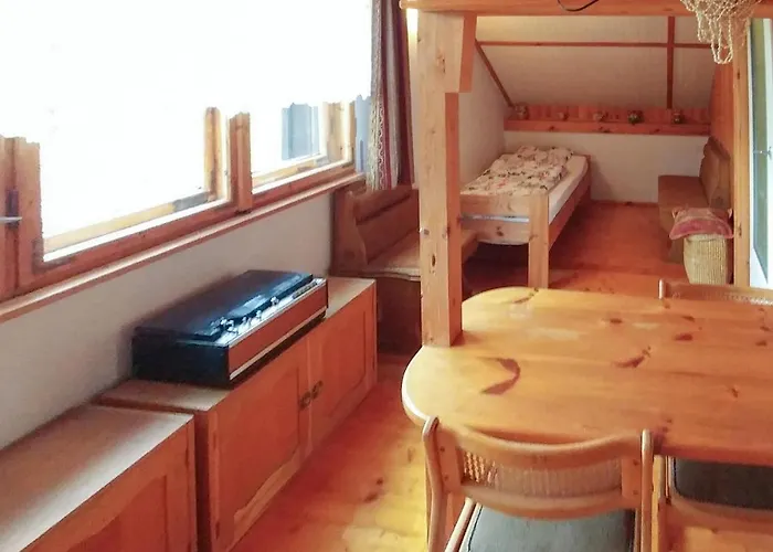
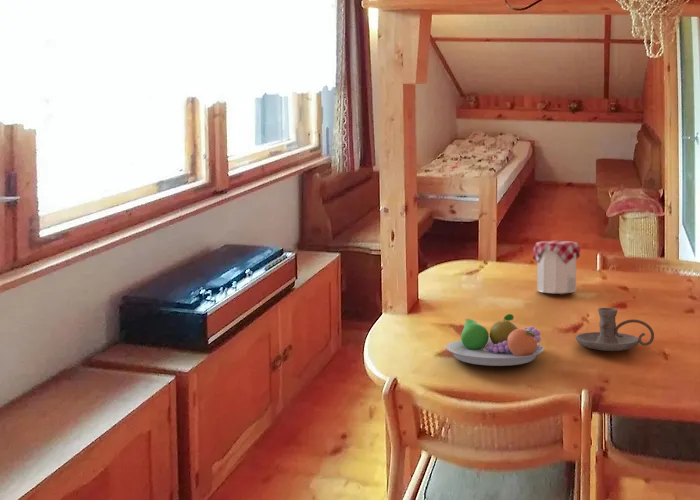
+ candle holder (614, 329)
+ jam jar (555, 266)
+ fruit bowl (493, 337)
